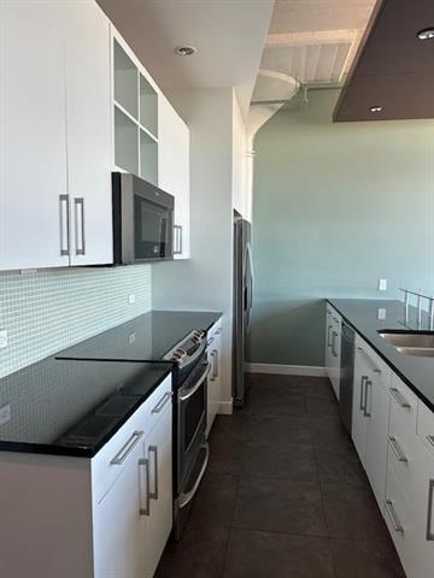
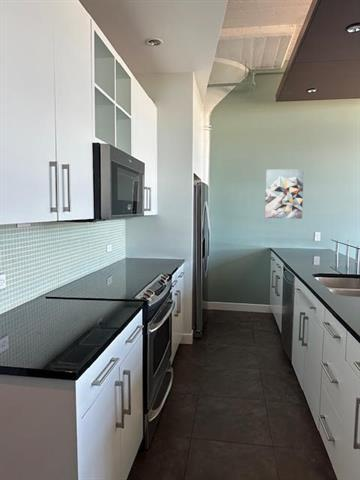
+ wall art (283, 194)
